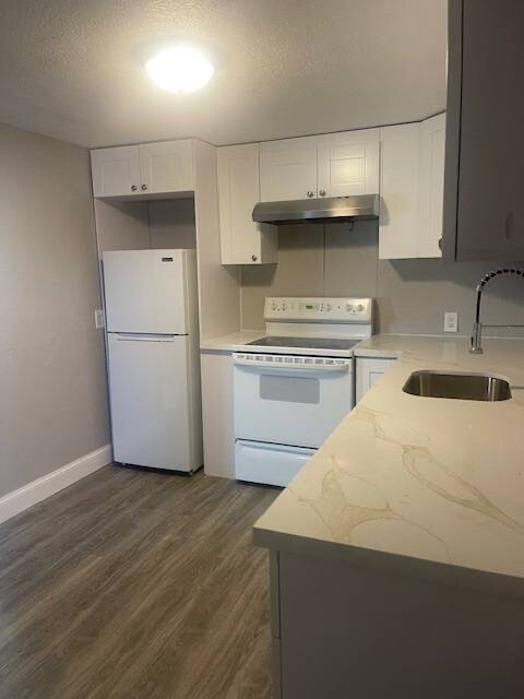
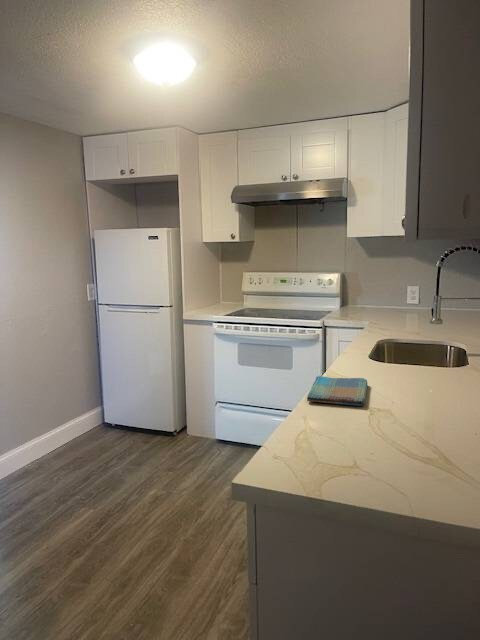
+ dish towel (338, 389)
